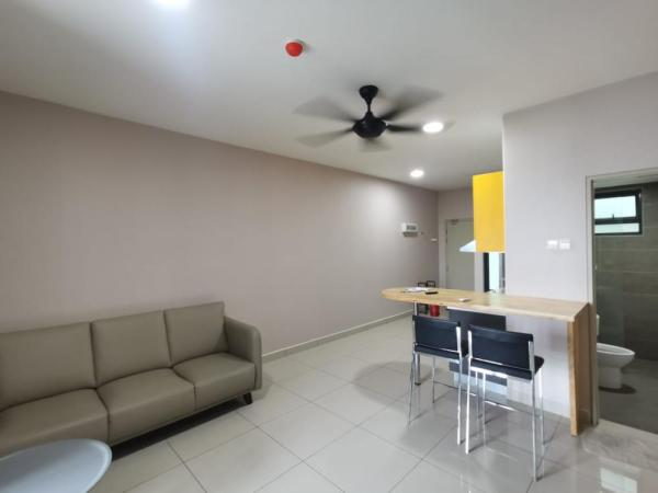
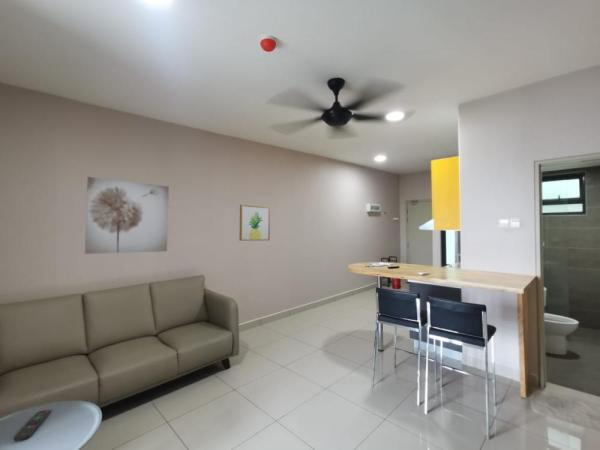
+ remote control (33, 423)
+ wall art (255, 223)
+ wall art (130, 217)
